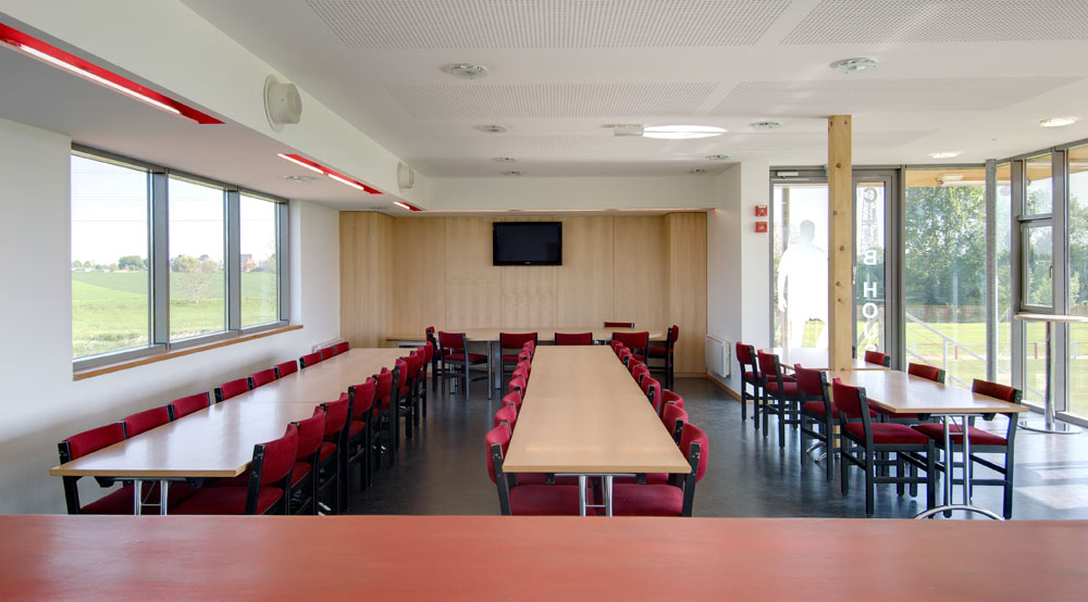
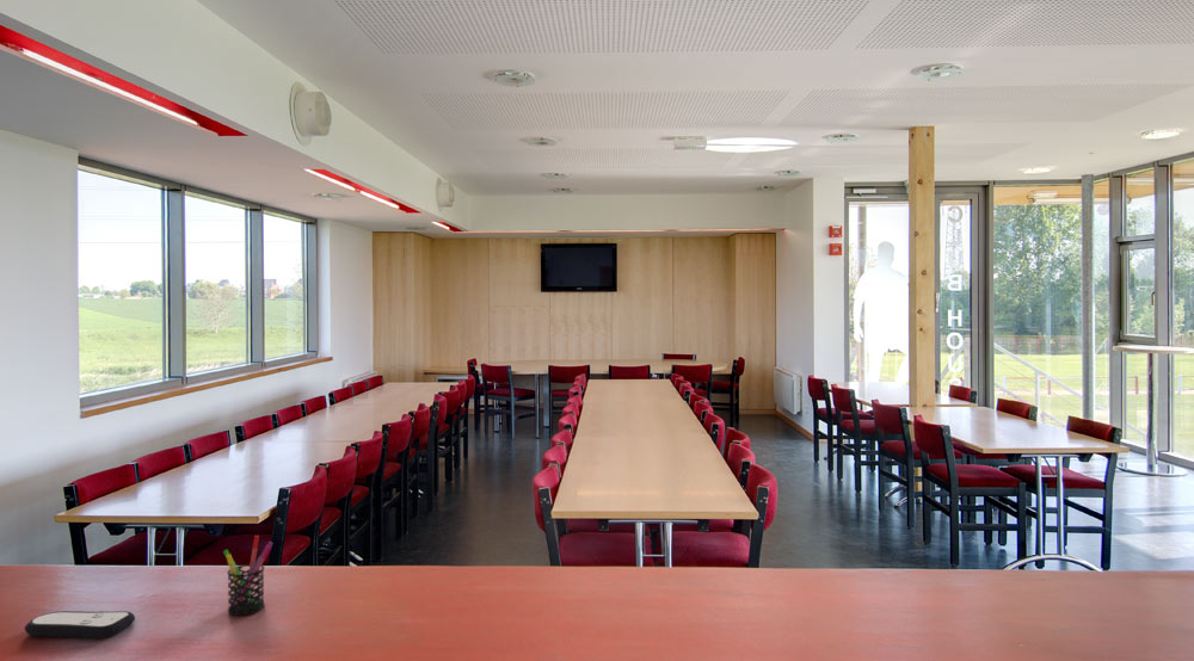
+ remote control (79, 623)
+ pen holder (244, 573)
